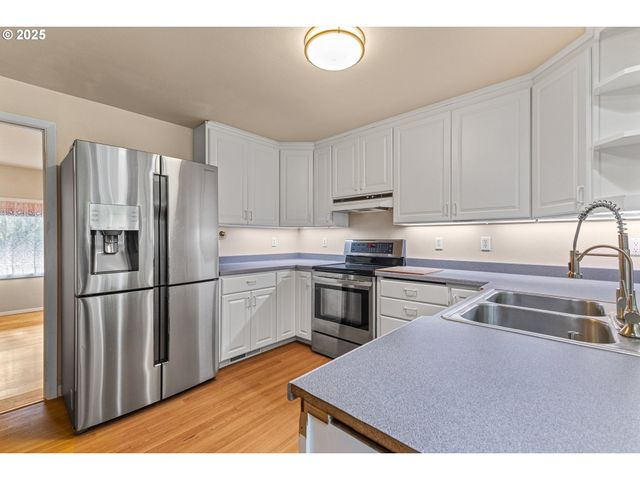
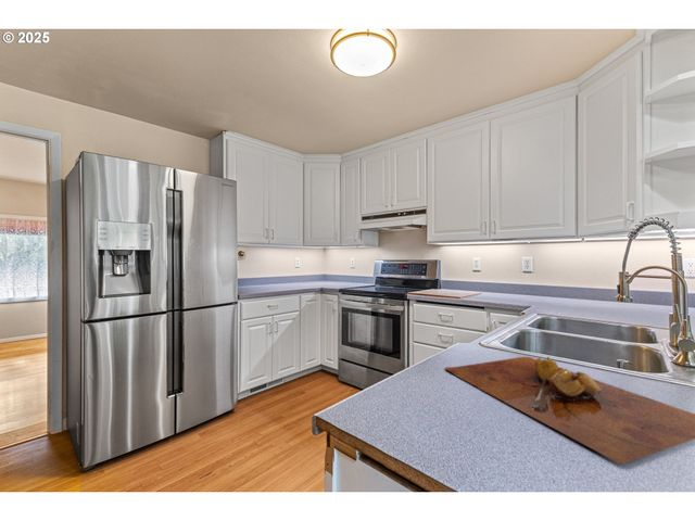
+ cutting board (557, 380)
